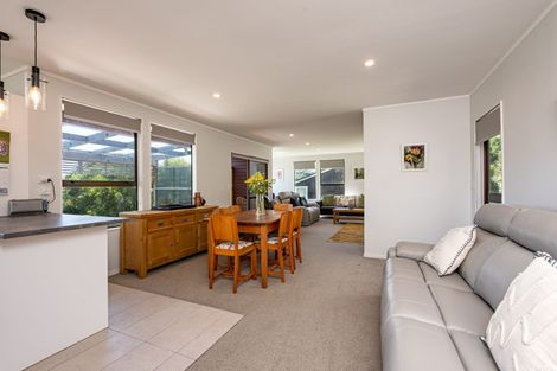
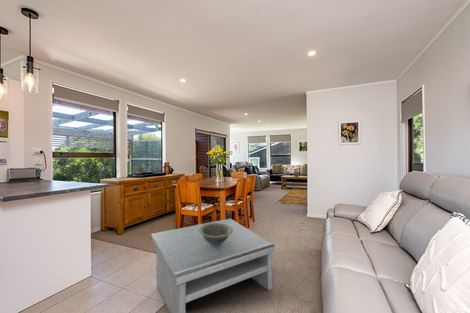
+ decorative bowl (215, 234)
+ coffee table (211, 260)
